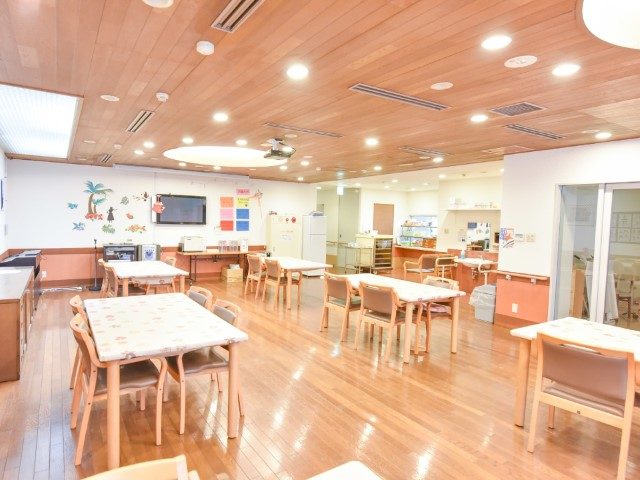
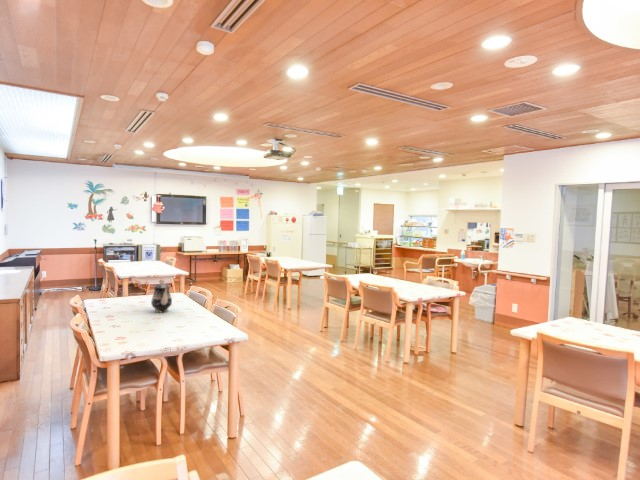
+ teapot (161, 295)
